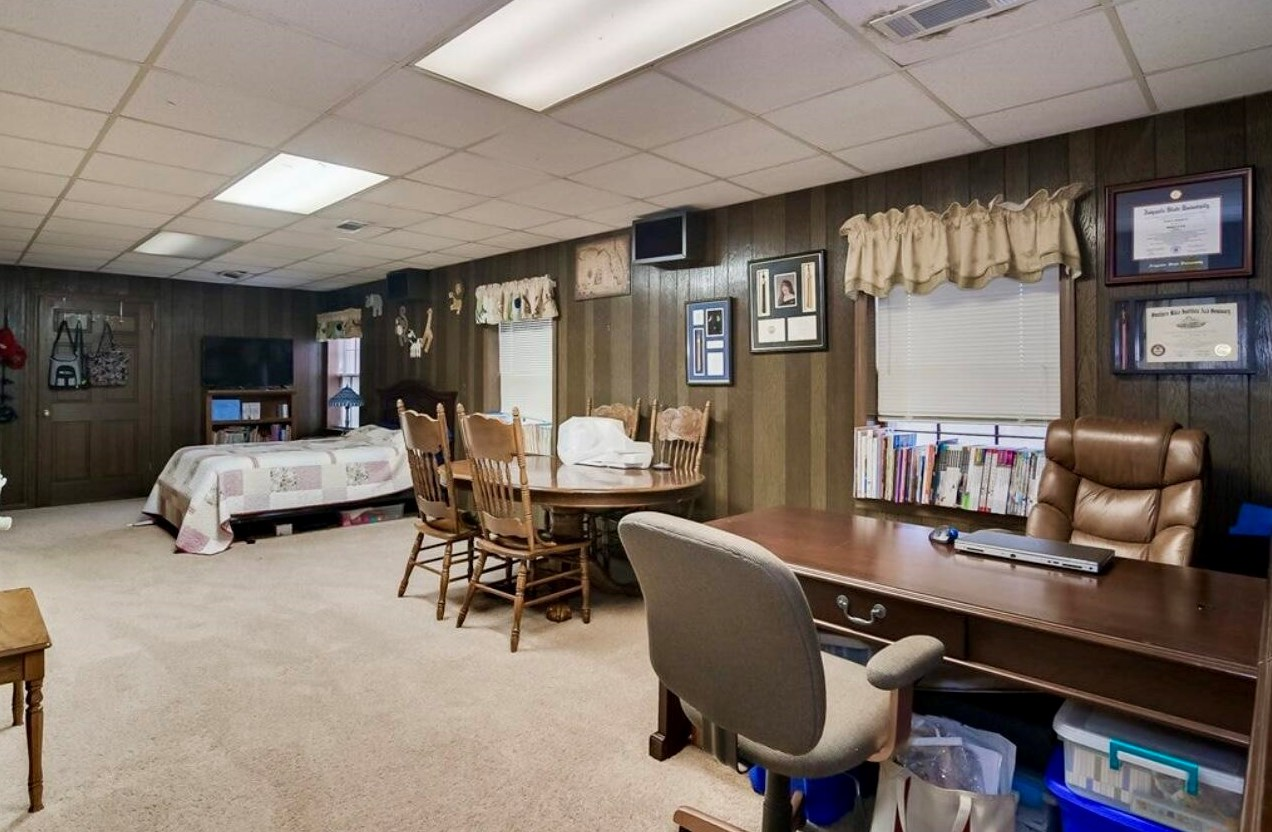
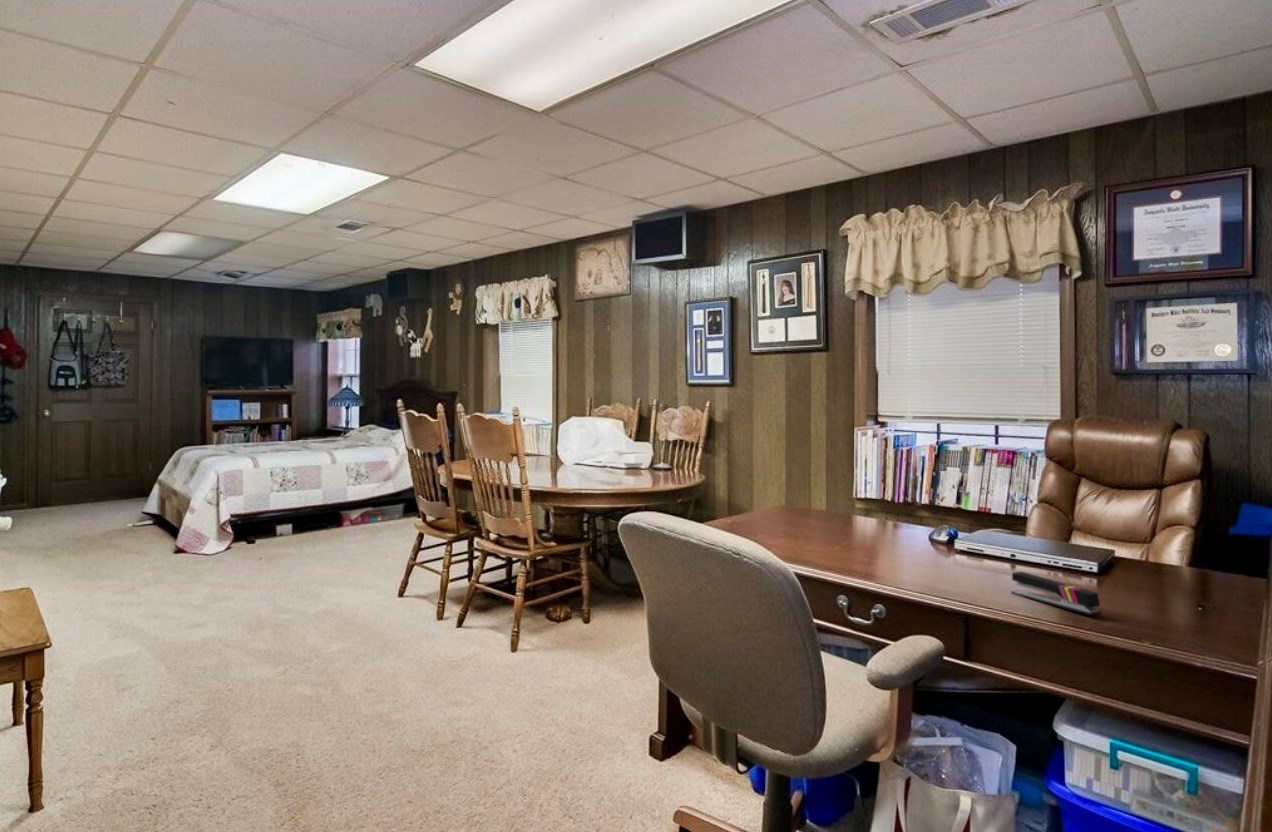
+ stapler (1053, 591)
